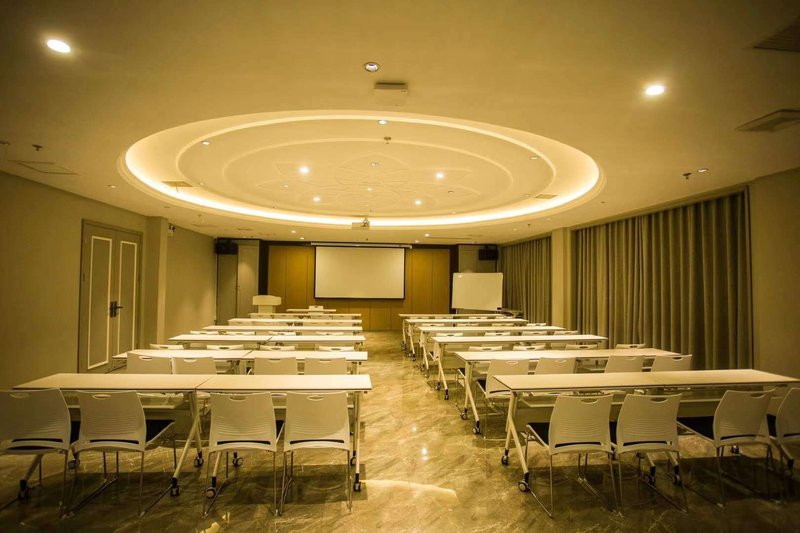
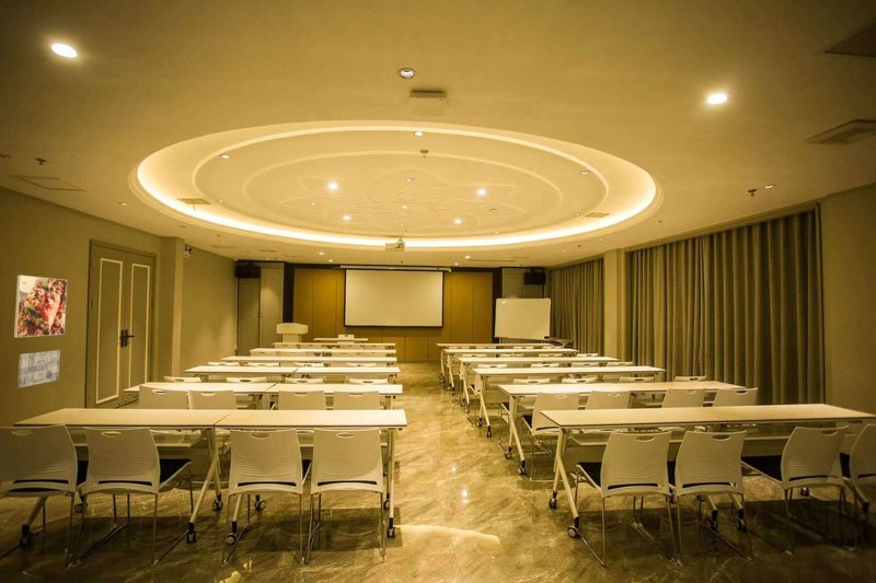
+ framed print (42, 306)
+ wall art (39, 368)
